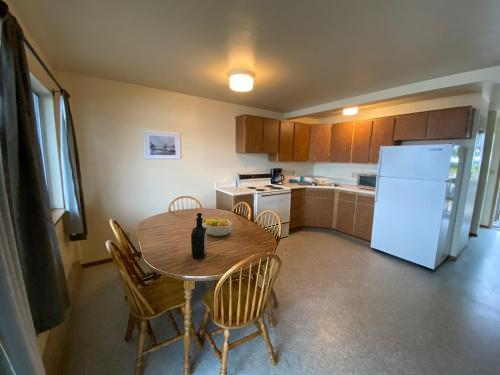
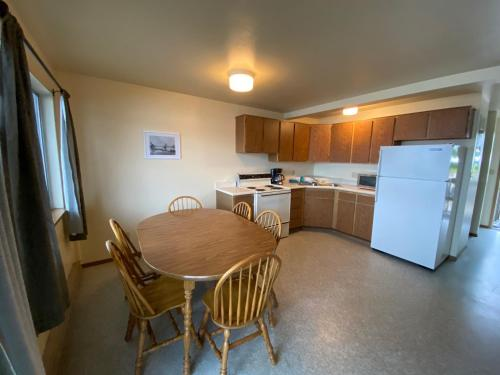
- fruit bowl (215, 224)
- bottle (199, 234)
